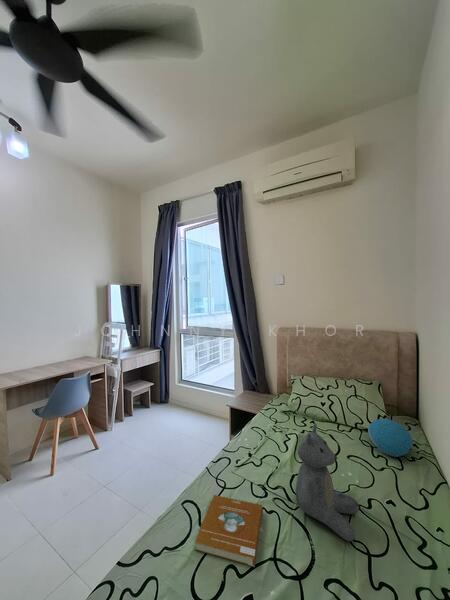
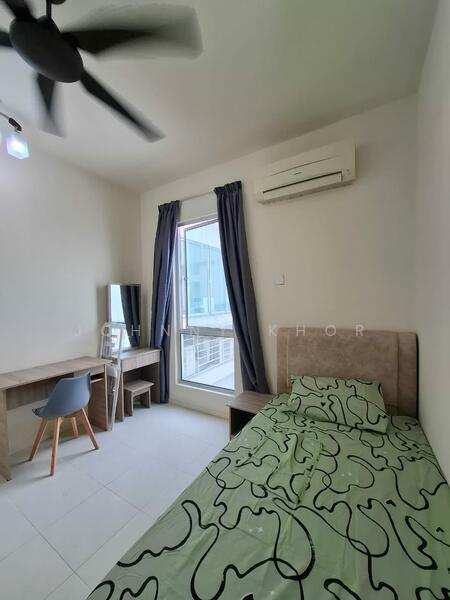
- cushion (389, 435)
- teddy bear (325, 473)
- book (231, 525)
